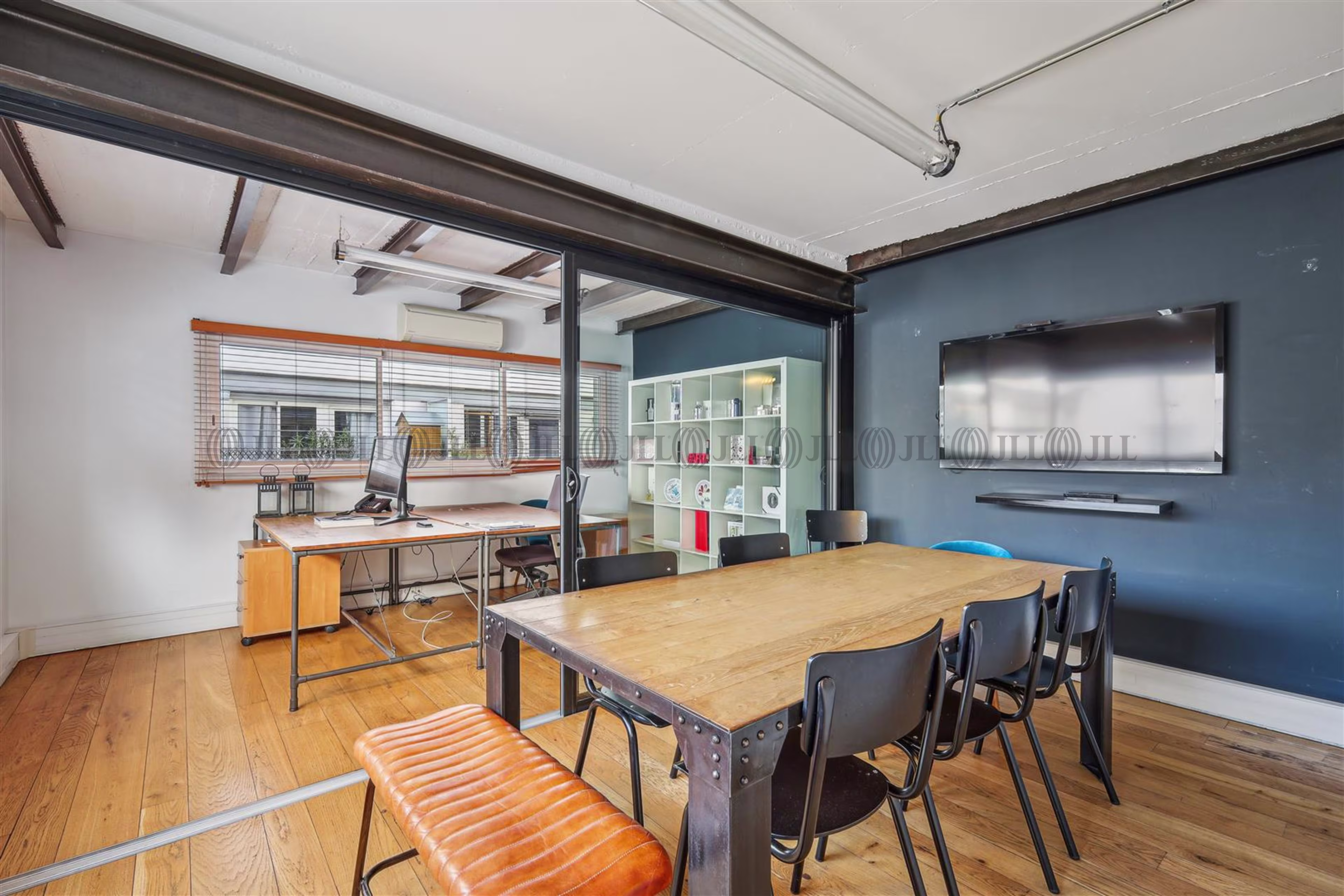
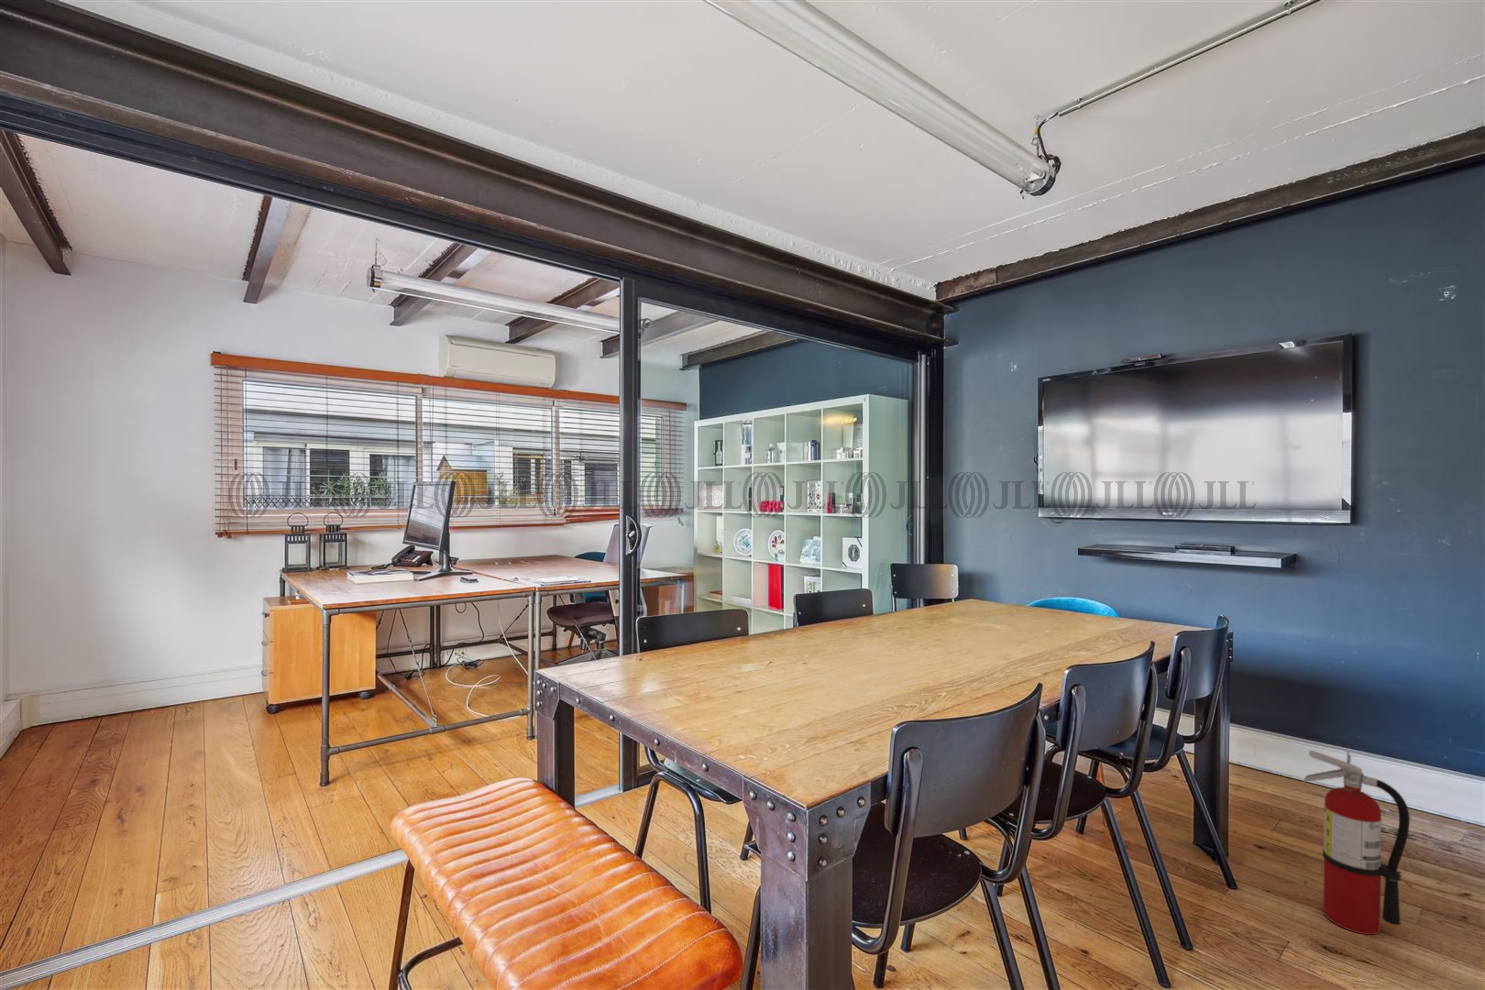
+ fire extinguisher (1354, 839)
